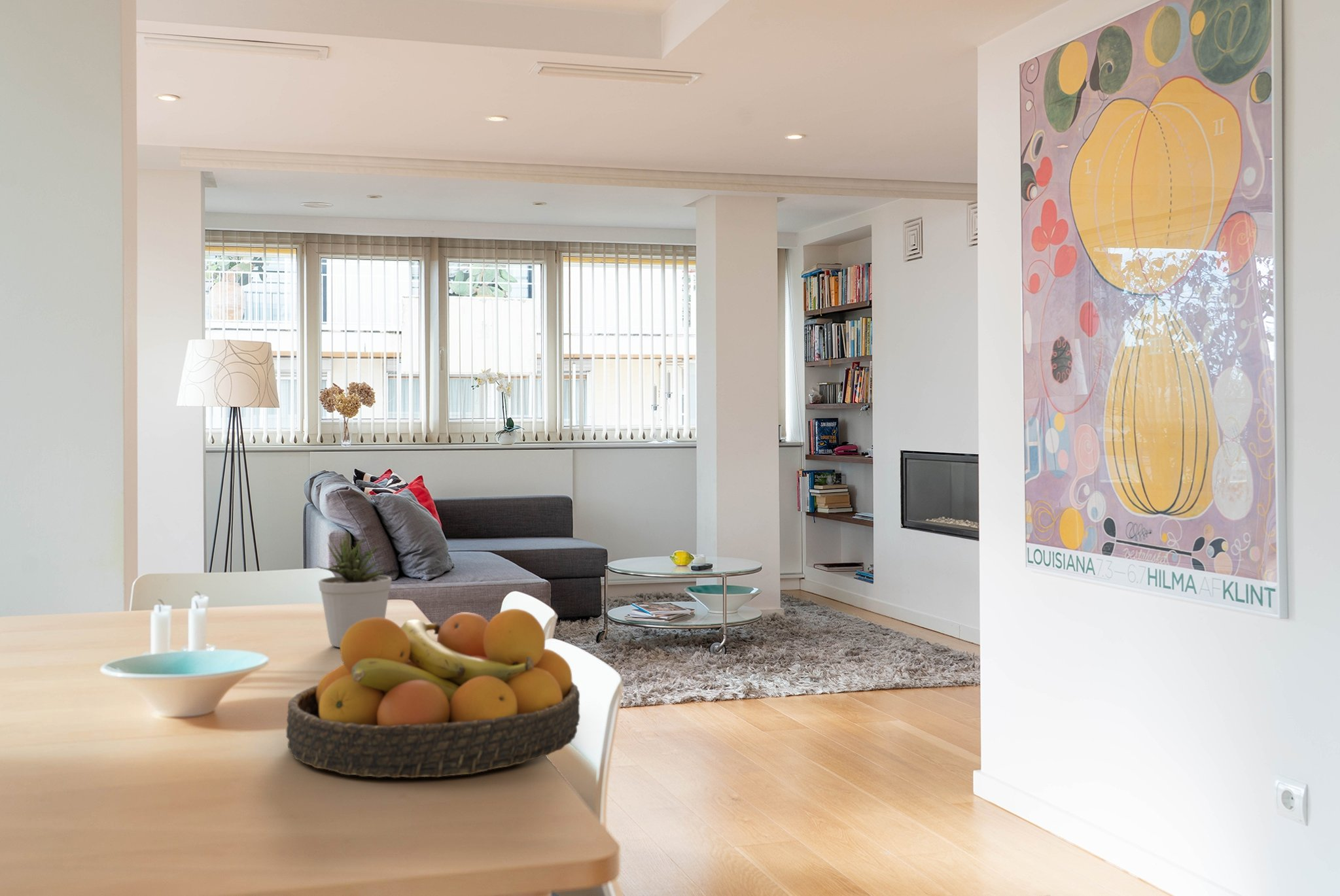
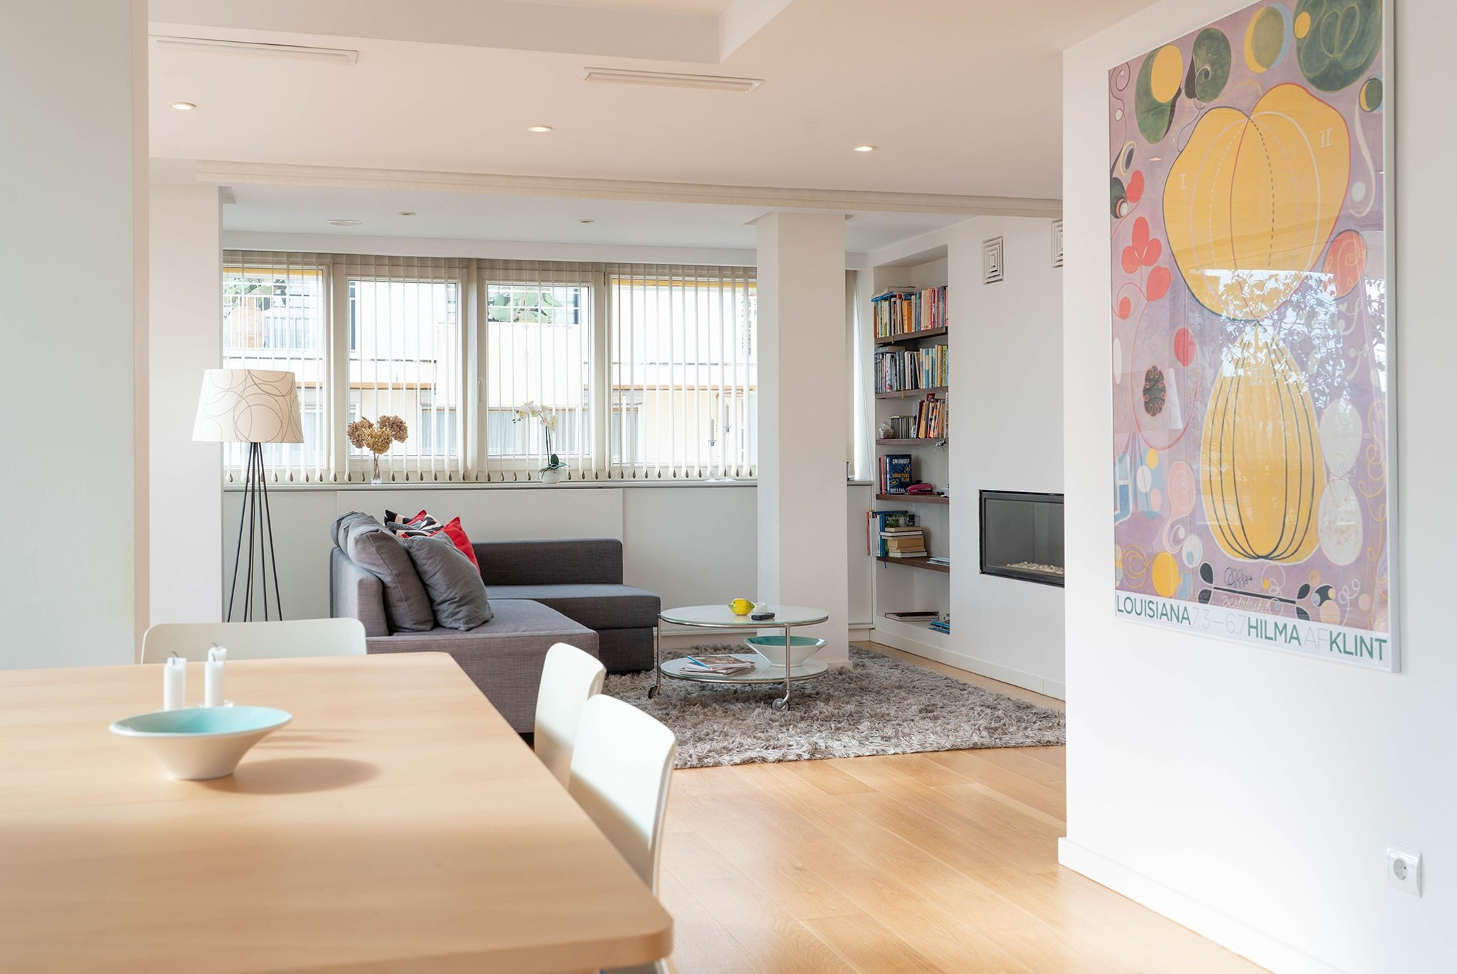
- potted plant (357, 587)
- fruit bowl (436, 674)
